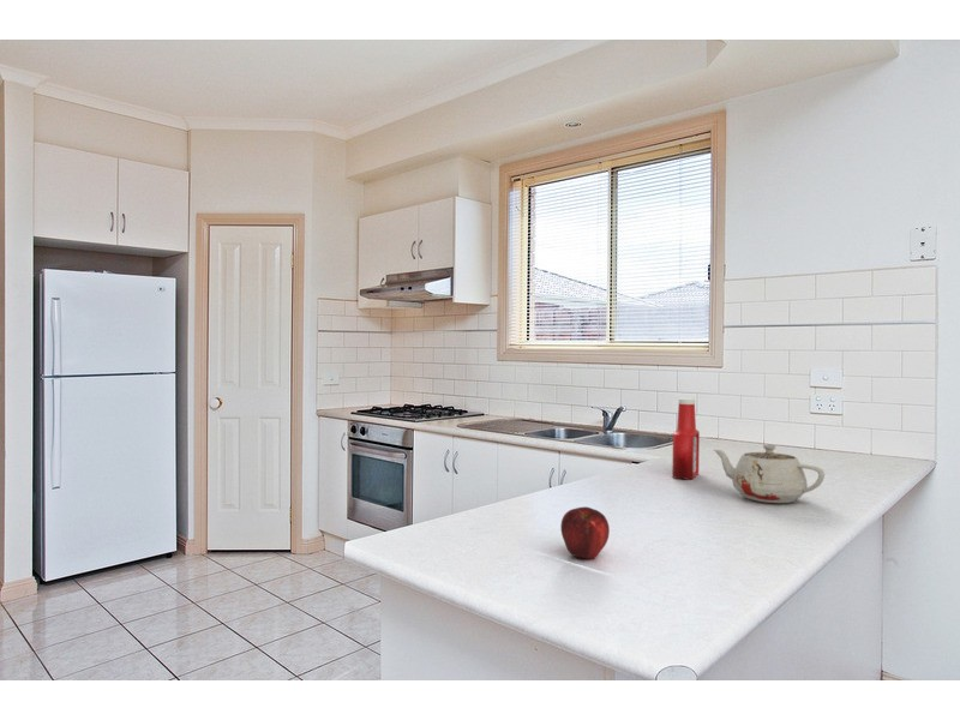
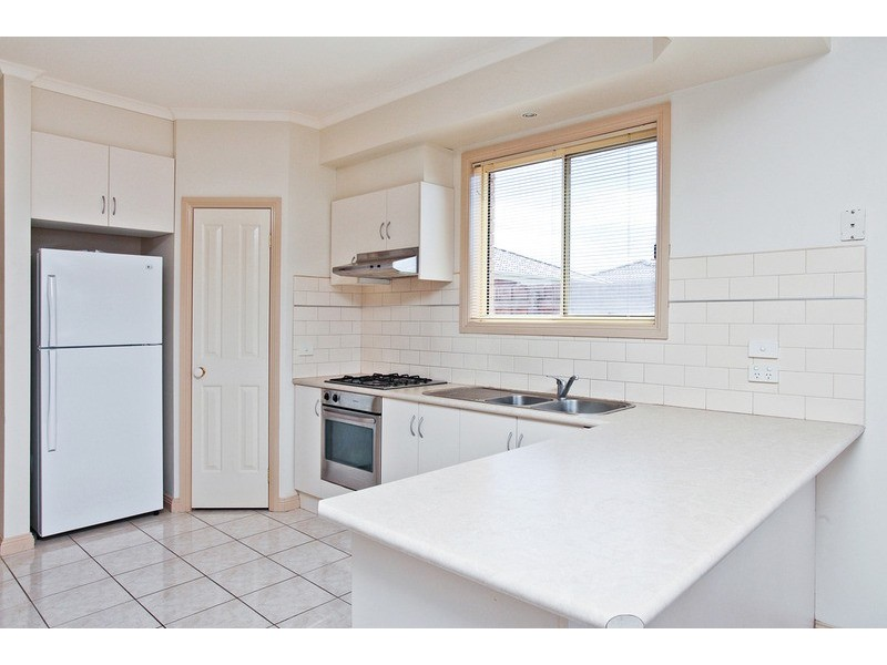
- apple (583, 533)
- soap bottle (685, 437)
- teapot (764, 470)
